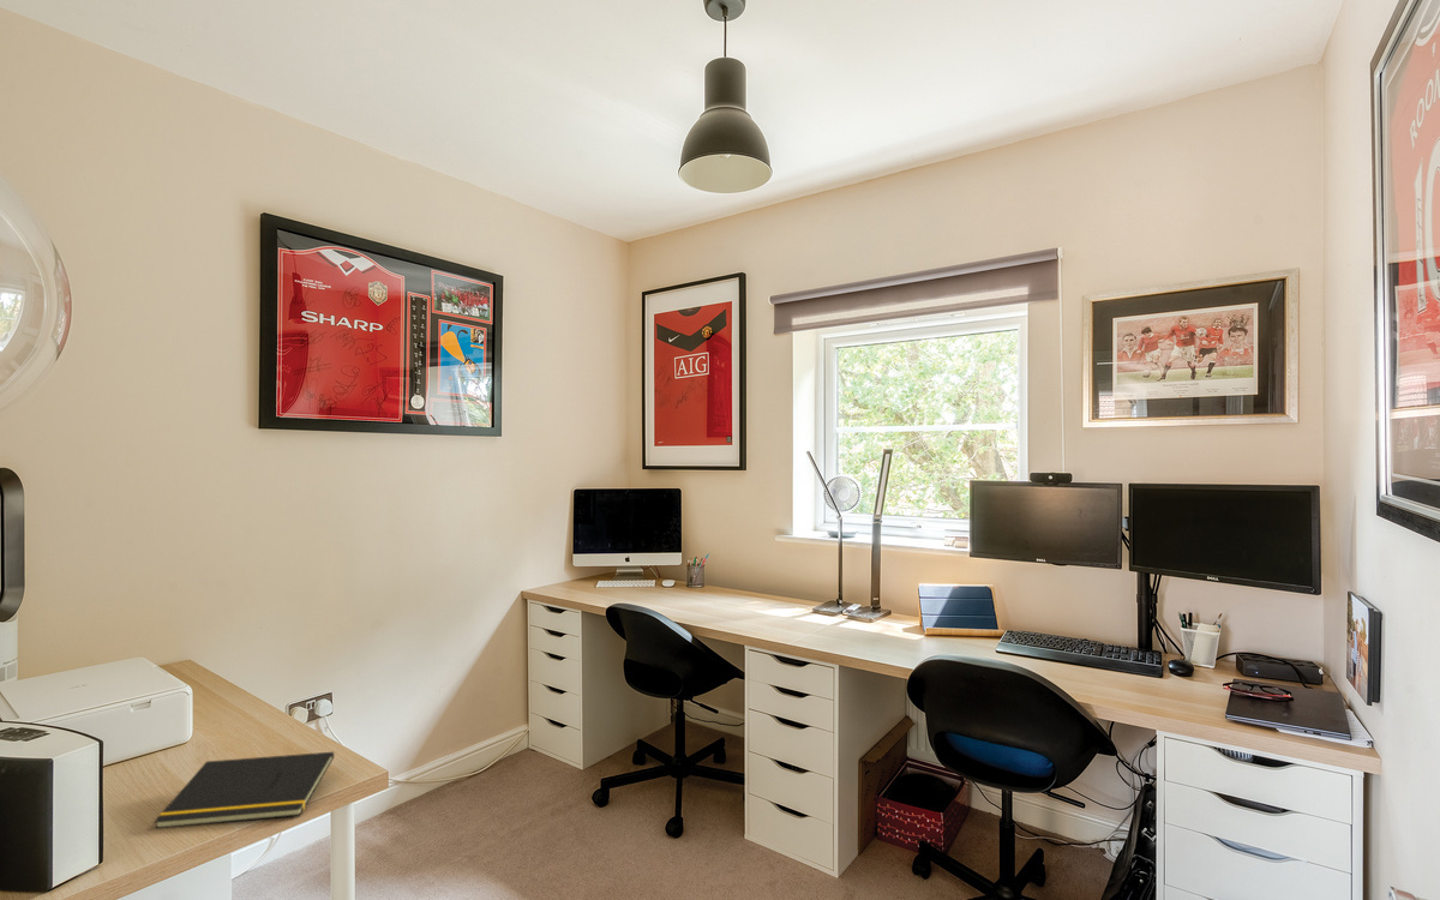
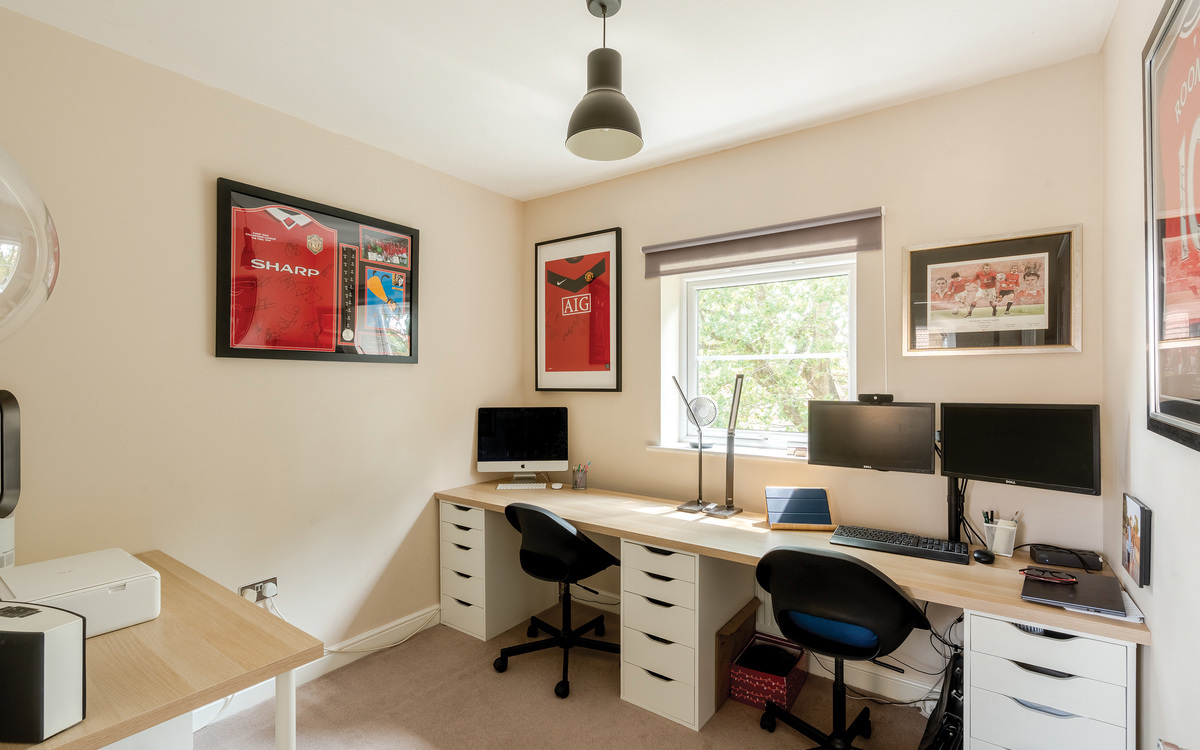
- notepad (251, 786)
